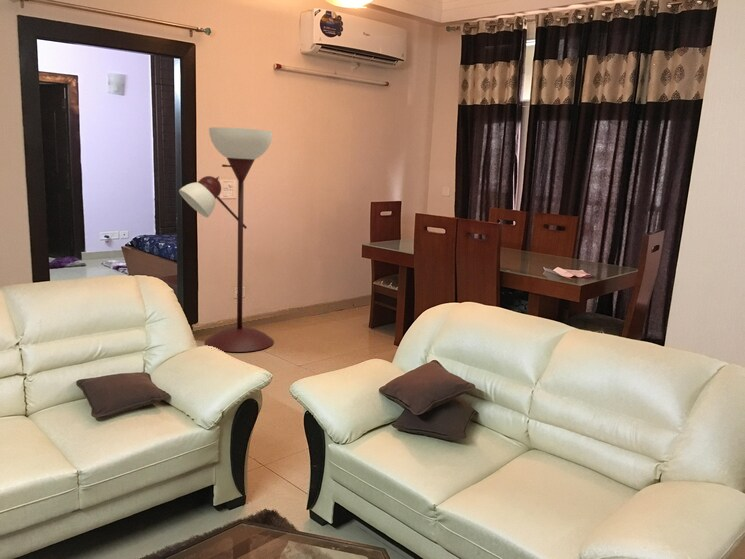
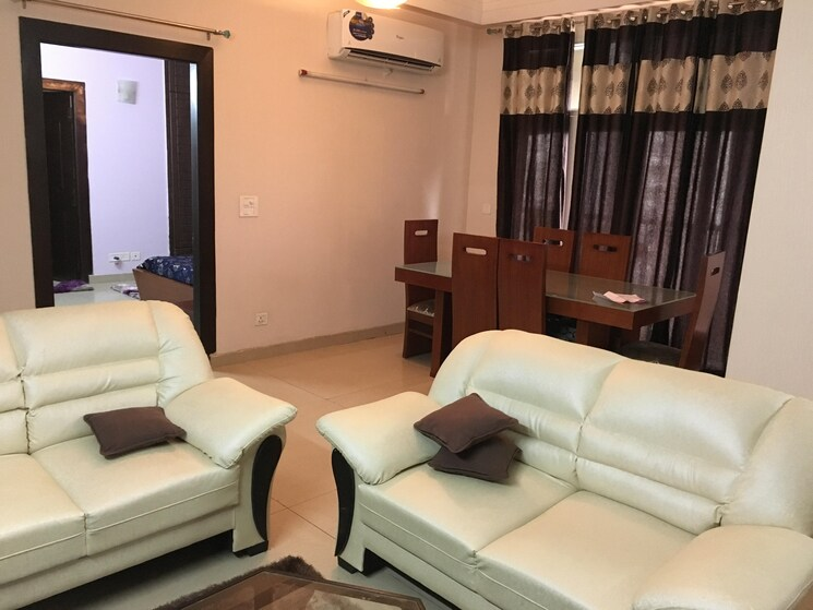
- floor lamp (238, 239)
